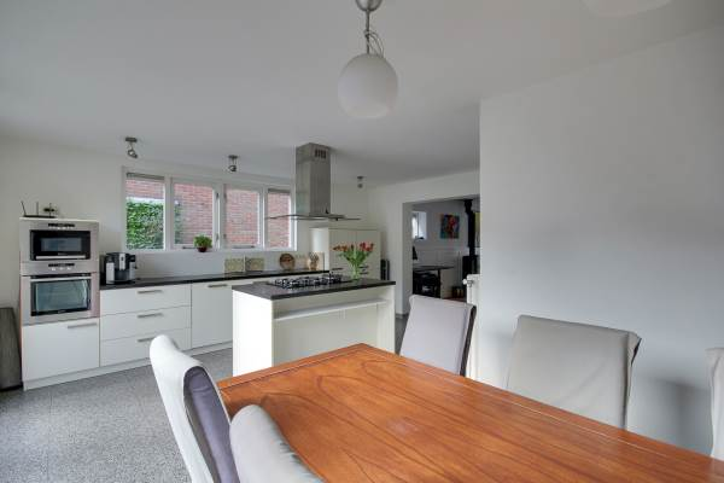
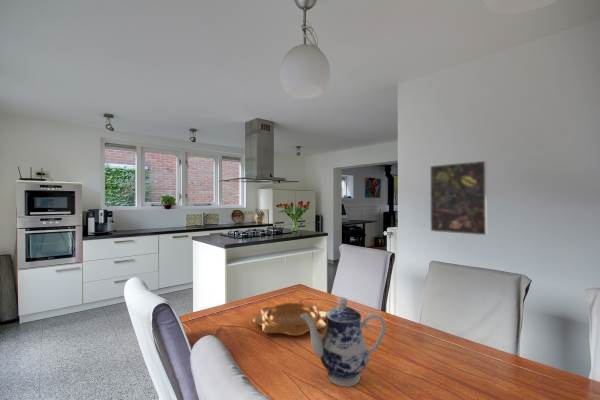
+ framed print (456, 198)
+ teapot (343, 336)
+ decorative bowl (291, 316)
